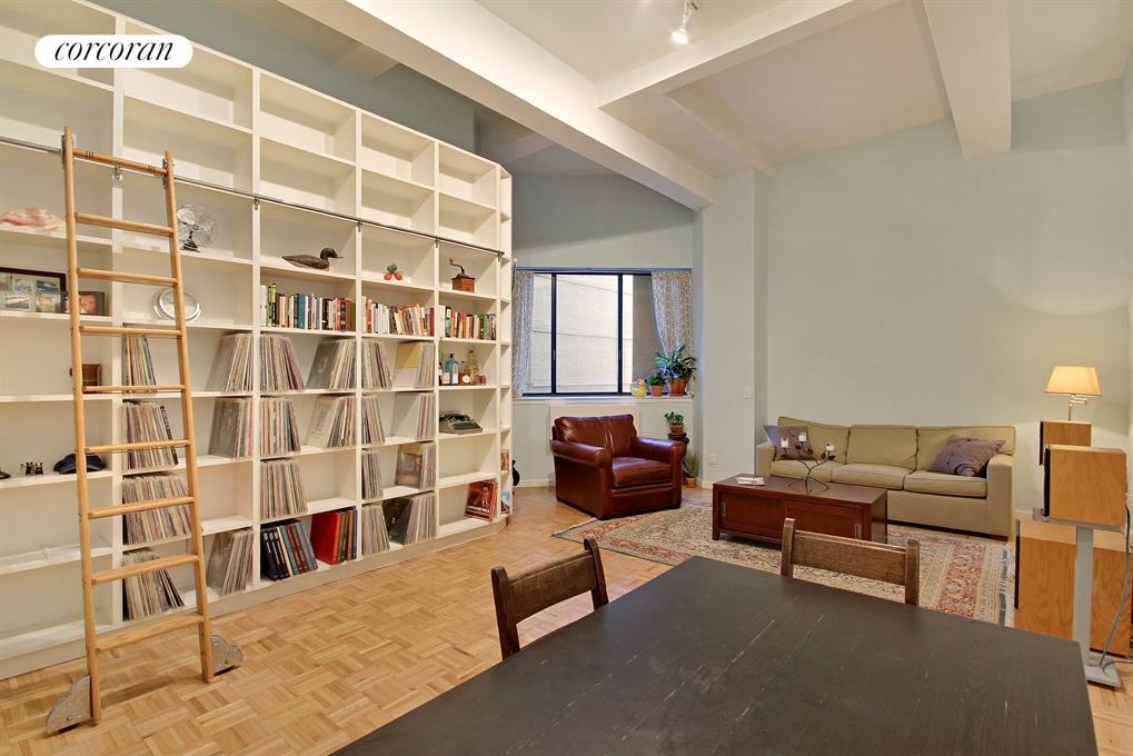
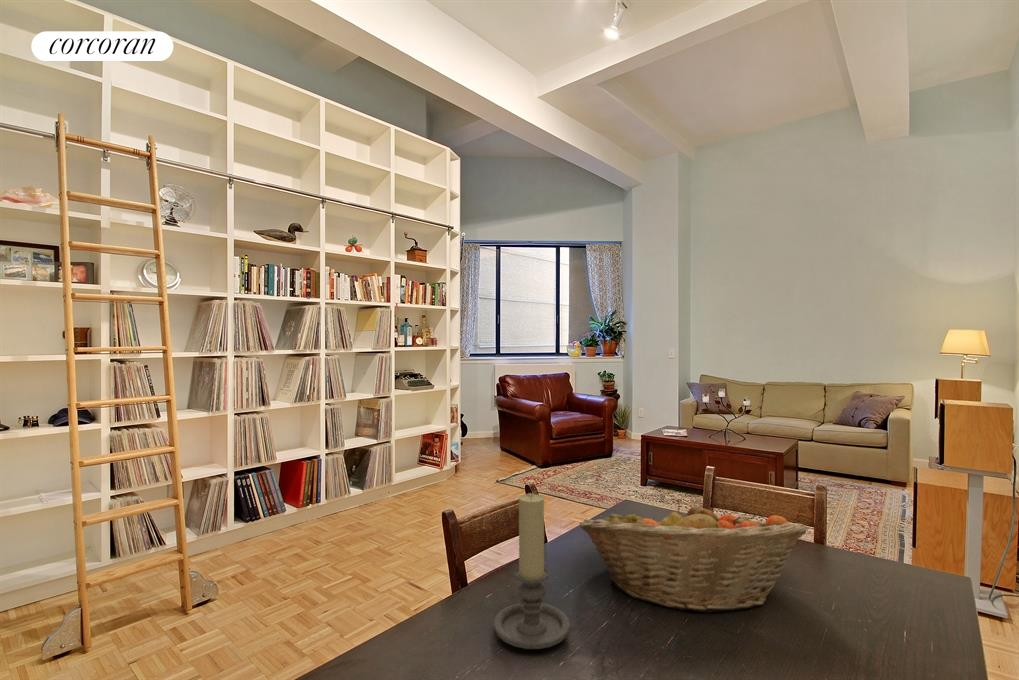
+ fruit basket (687, 542)
+ candle holder (530, 560)
